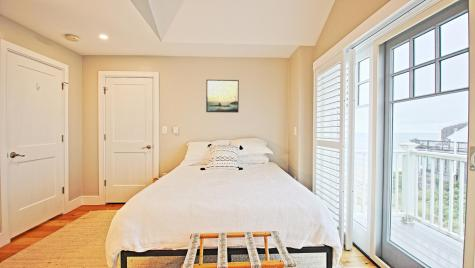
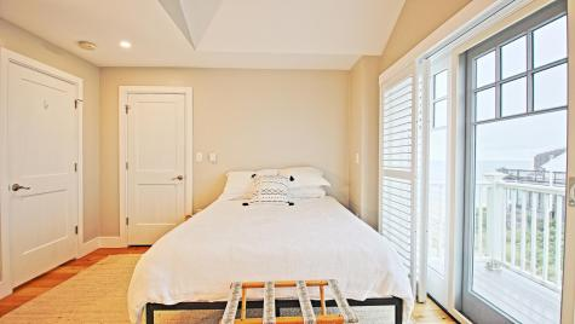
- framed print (222, 96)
